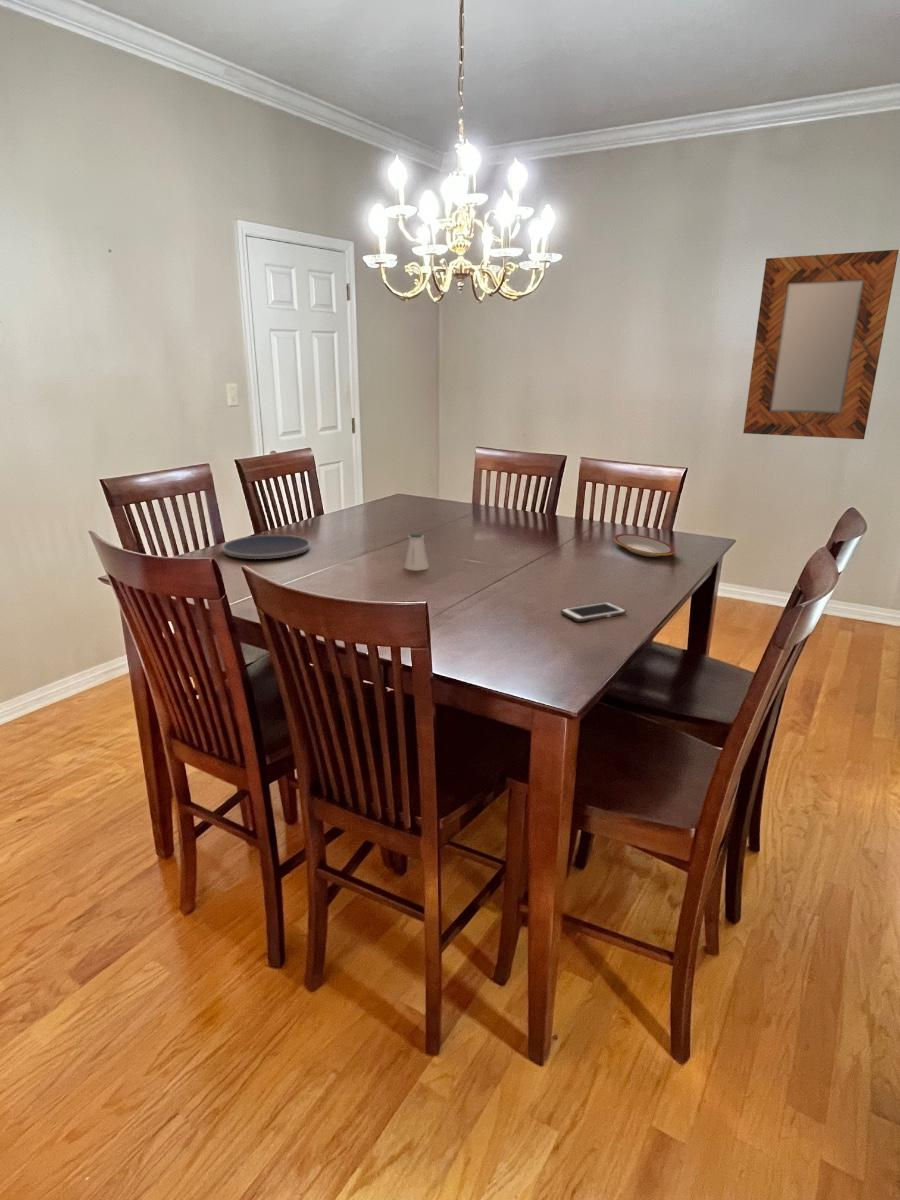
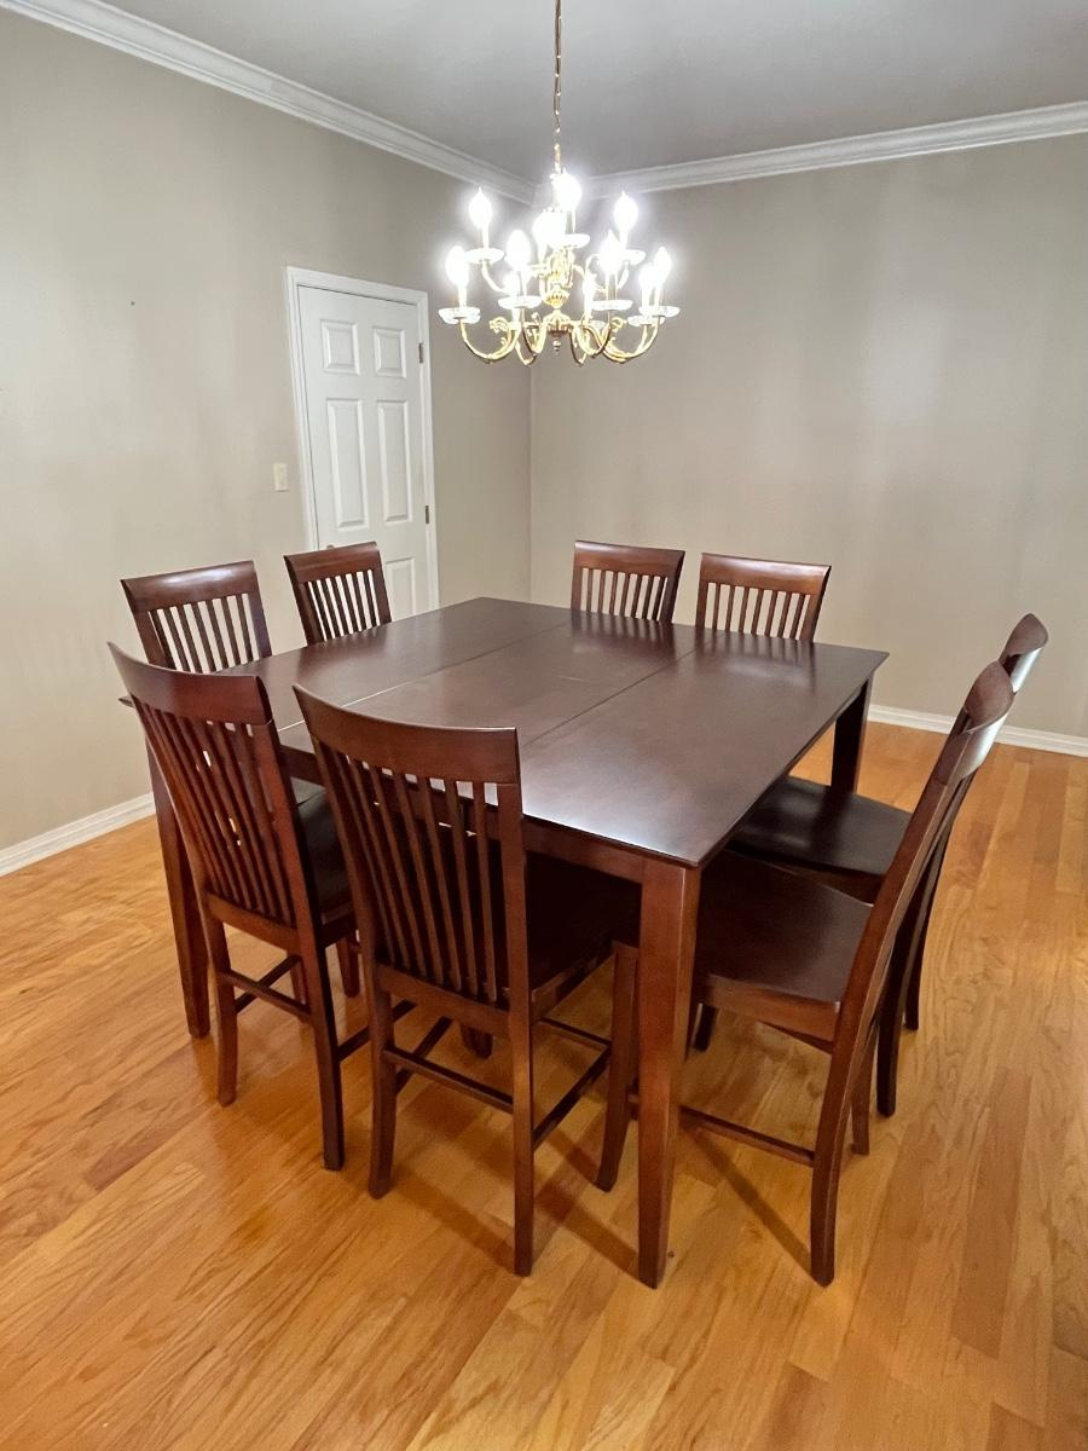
- plate (267, 547)
- home mirror (815, 348)
- saltshaker (416, 550)
- plate (642, 547)
- cell phone (593, 611)
